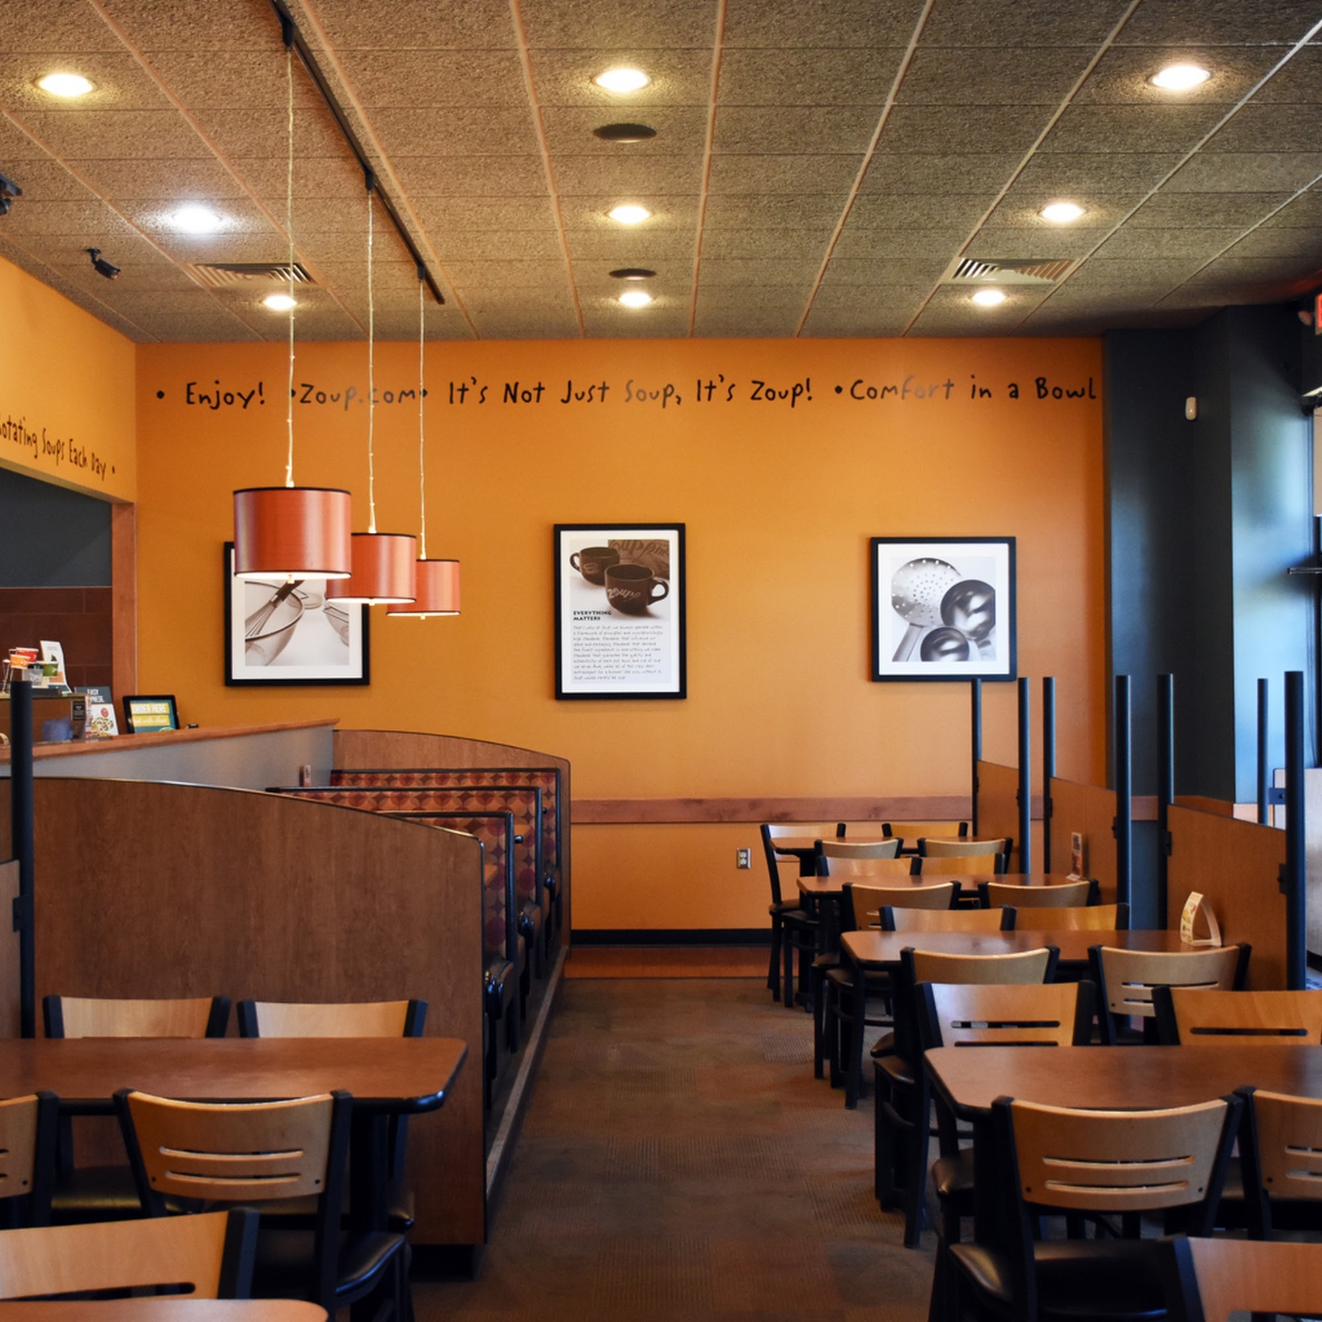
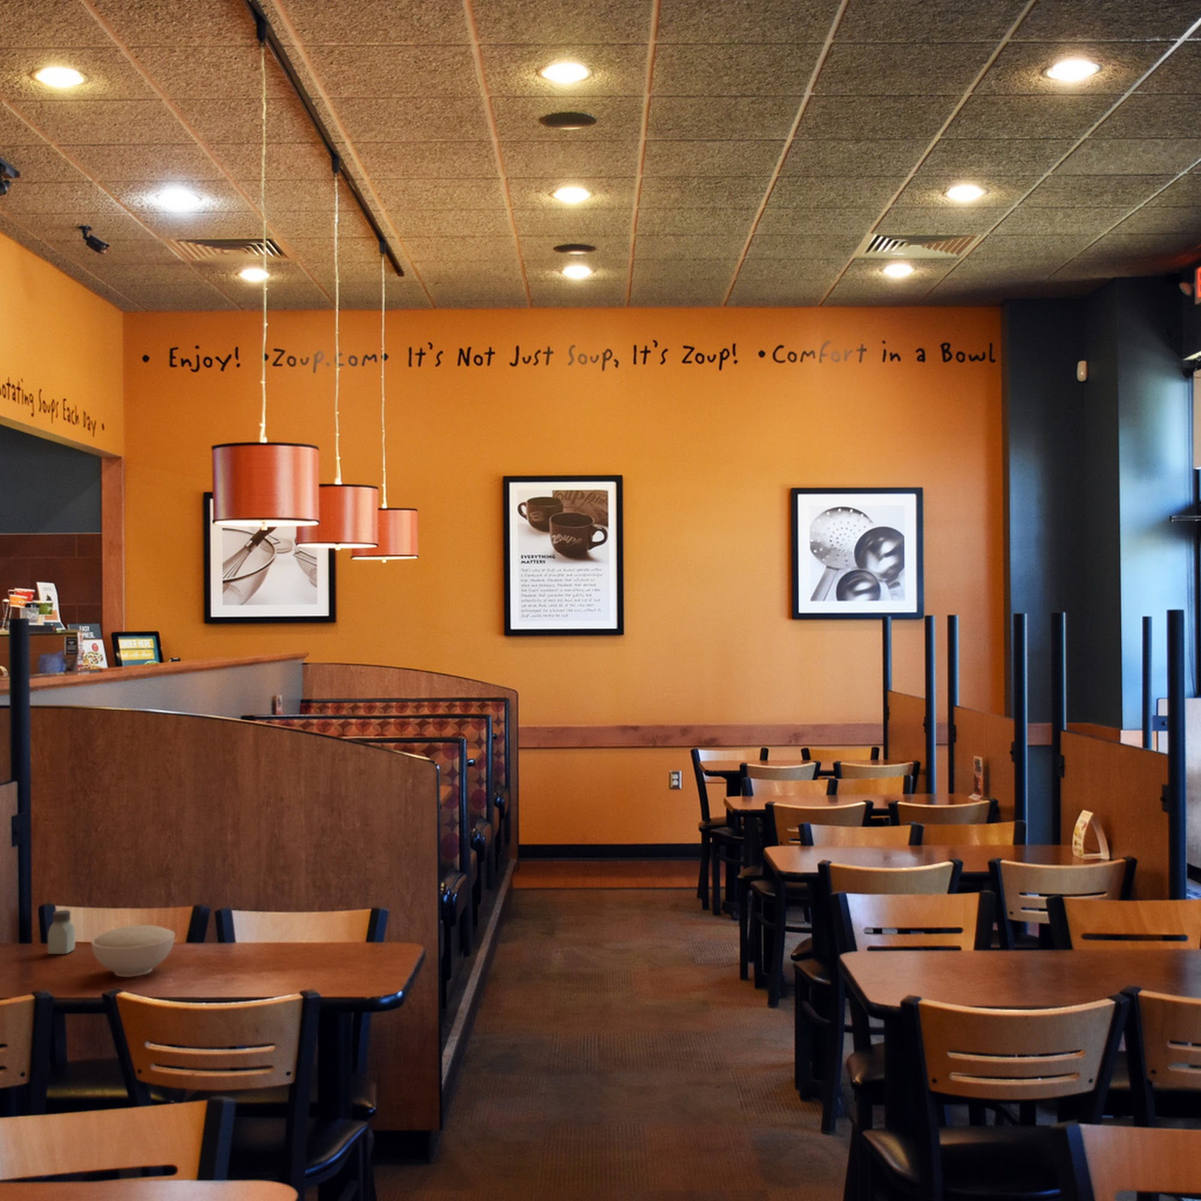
+ bowl (133, 950)
+ saltshaker (62, 932)
